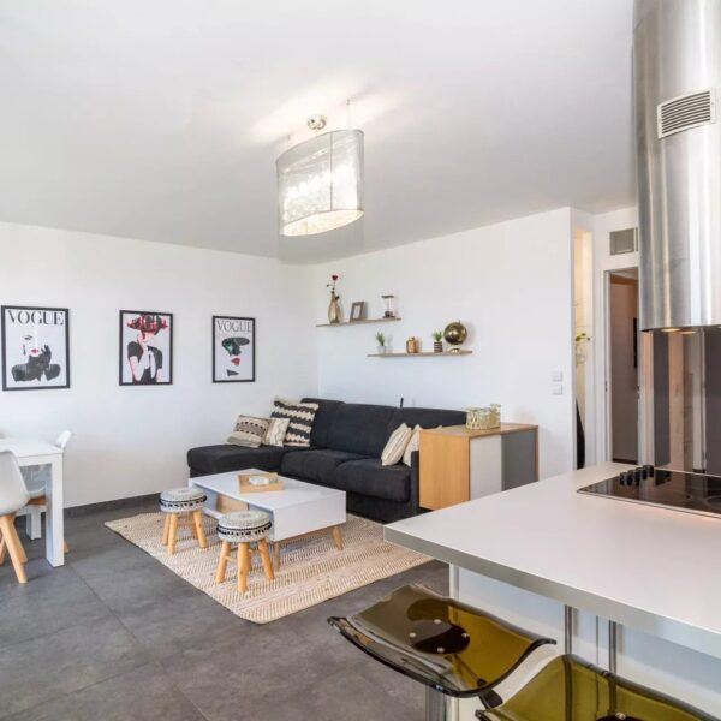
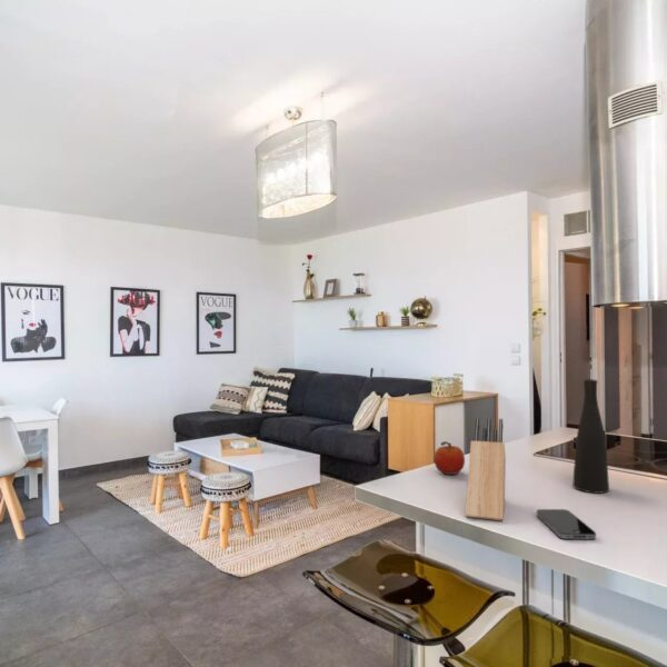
+ knife block (487, 464)
+ vase (589, 434)
+ fruit (449, 457)
+ smartphone (564, 522)
